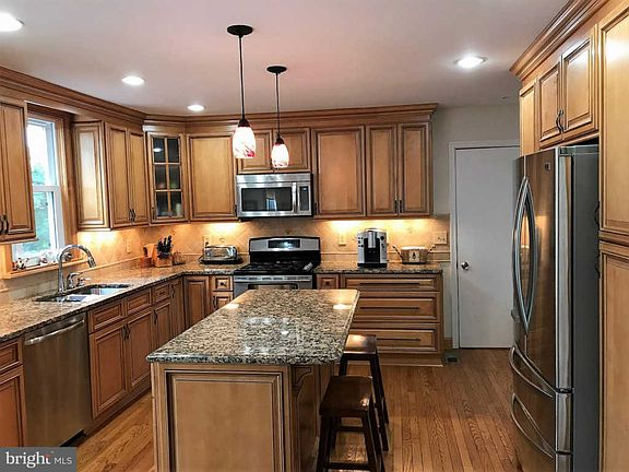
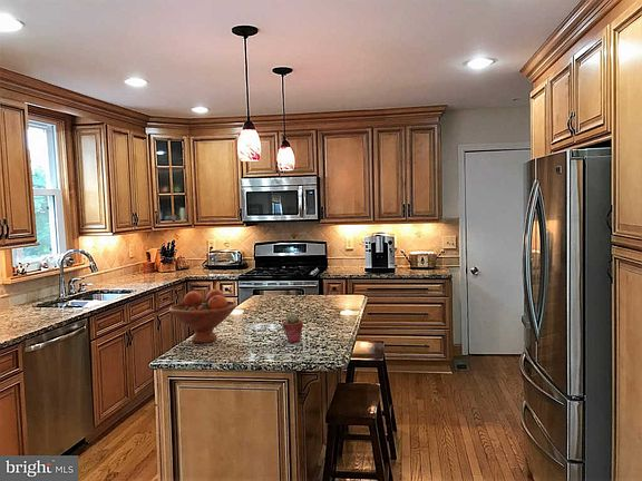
+ fruit bowl (203, 316)
+ potted succulent (293, 327)
